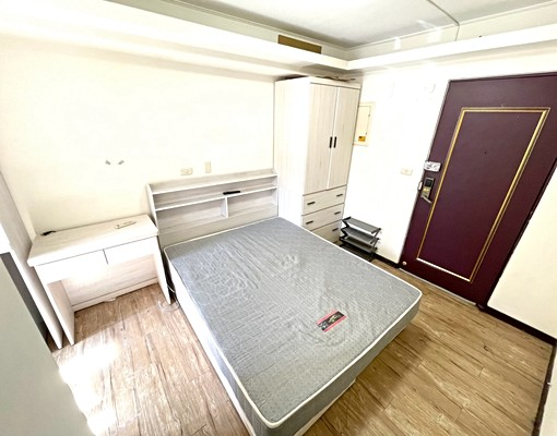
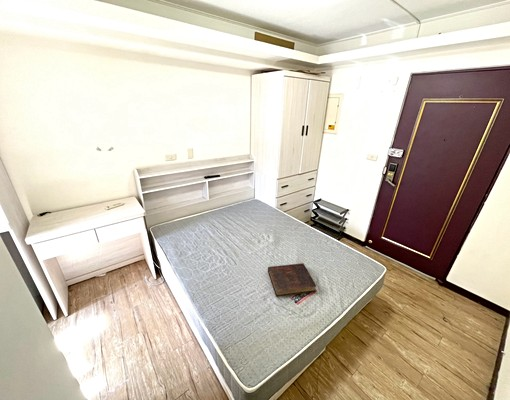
+ book (290, 278)
